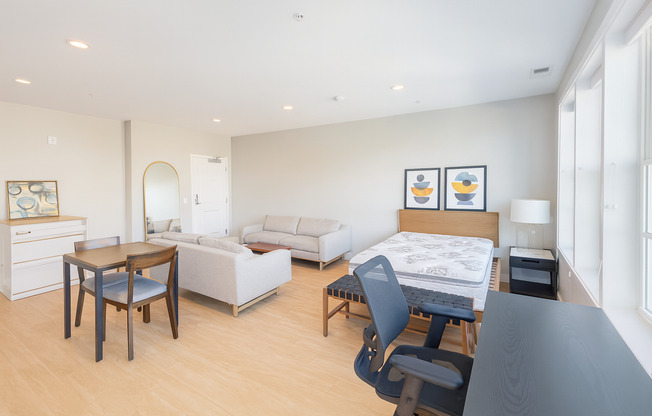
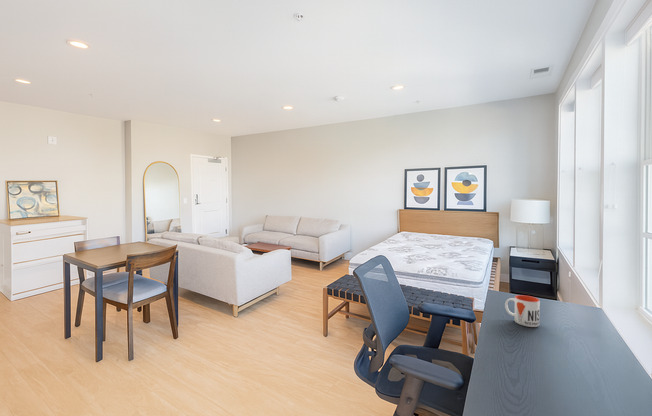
+ mug (521, 309)
